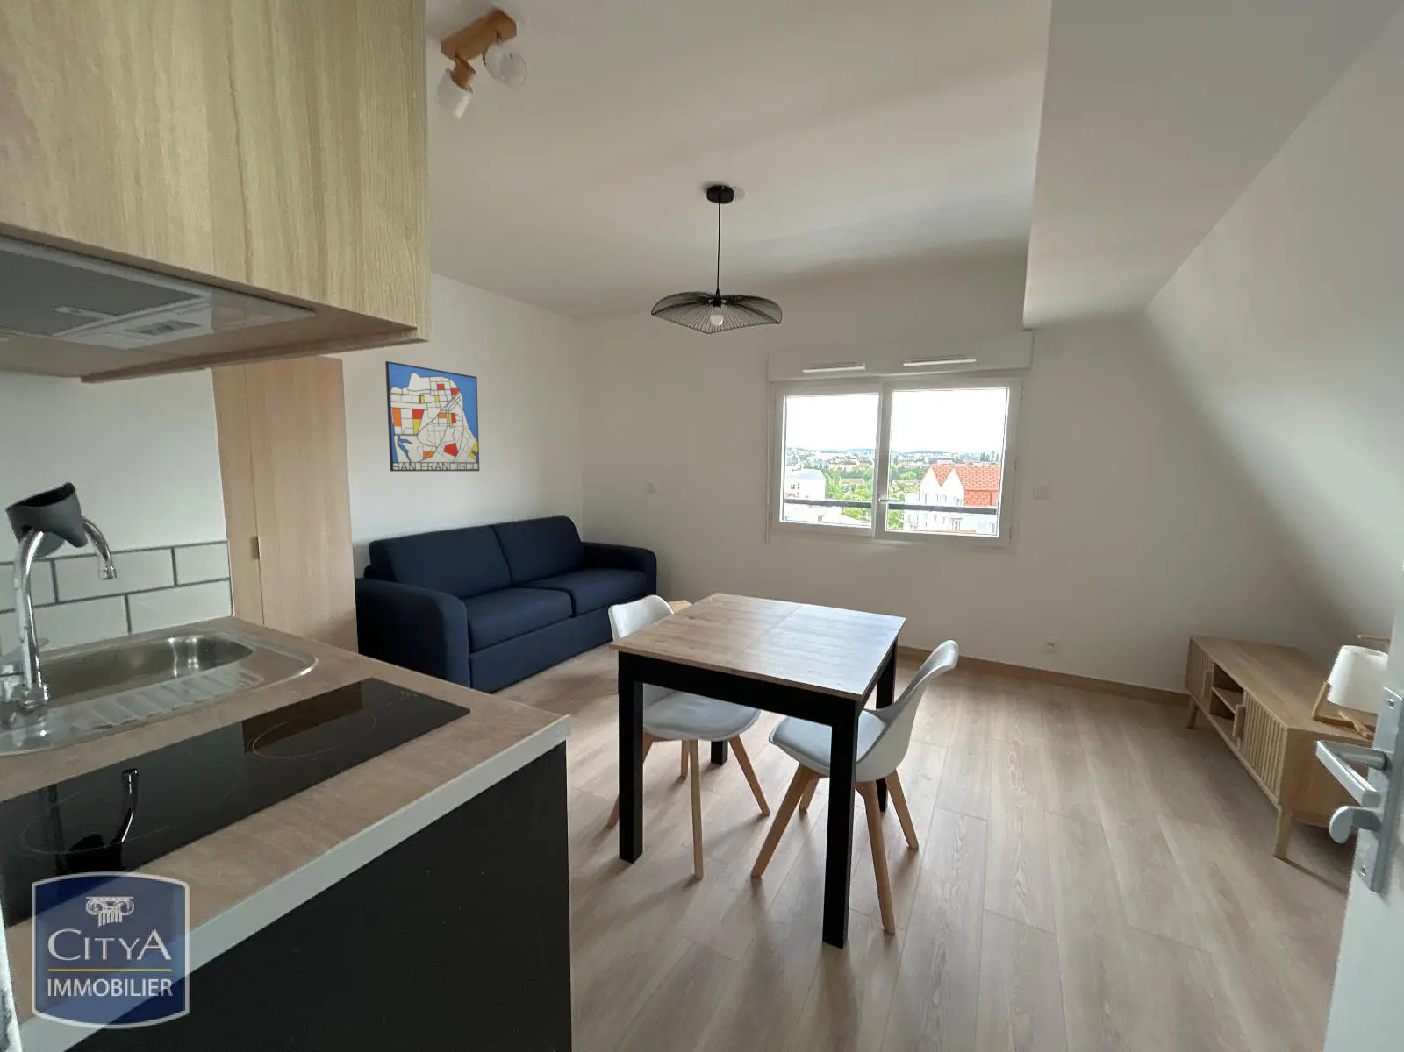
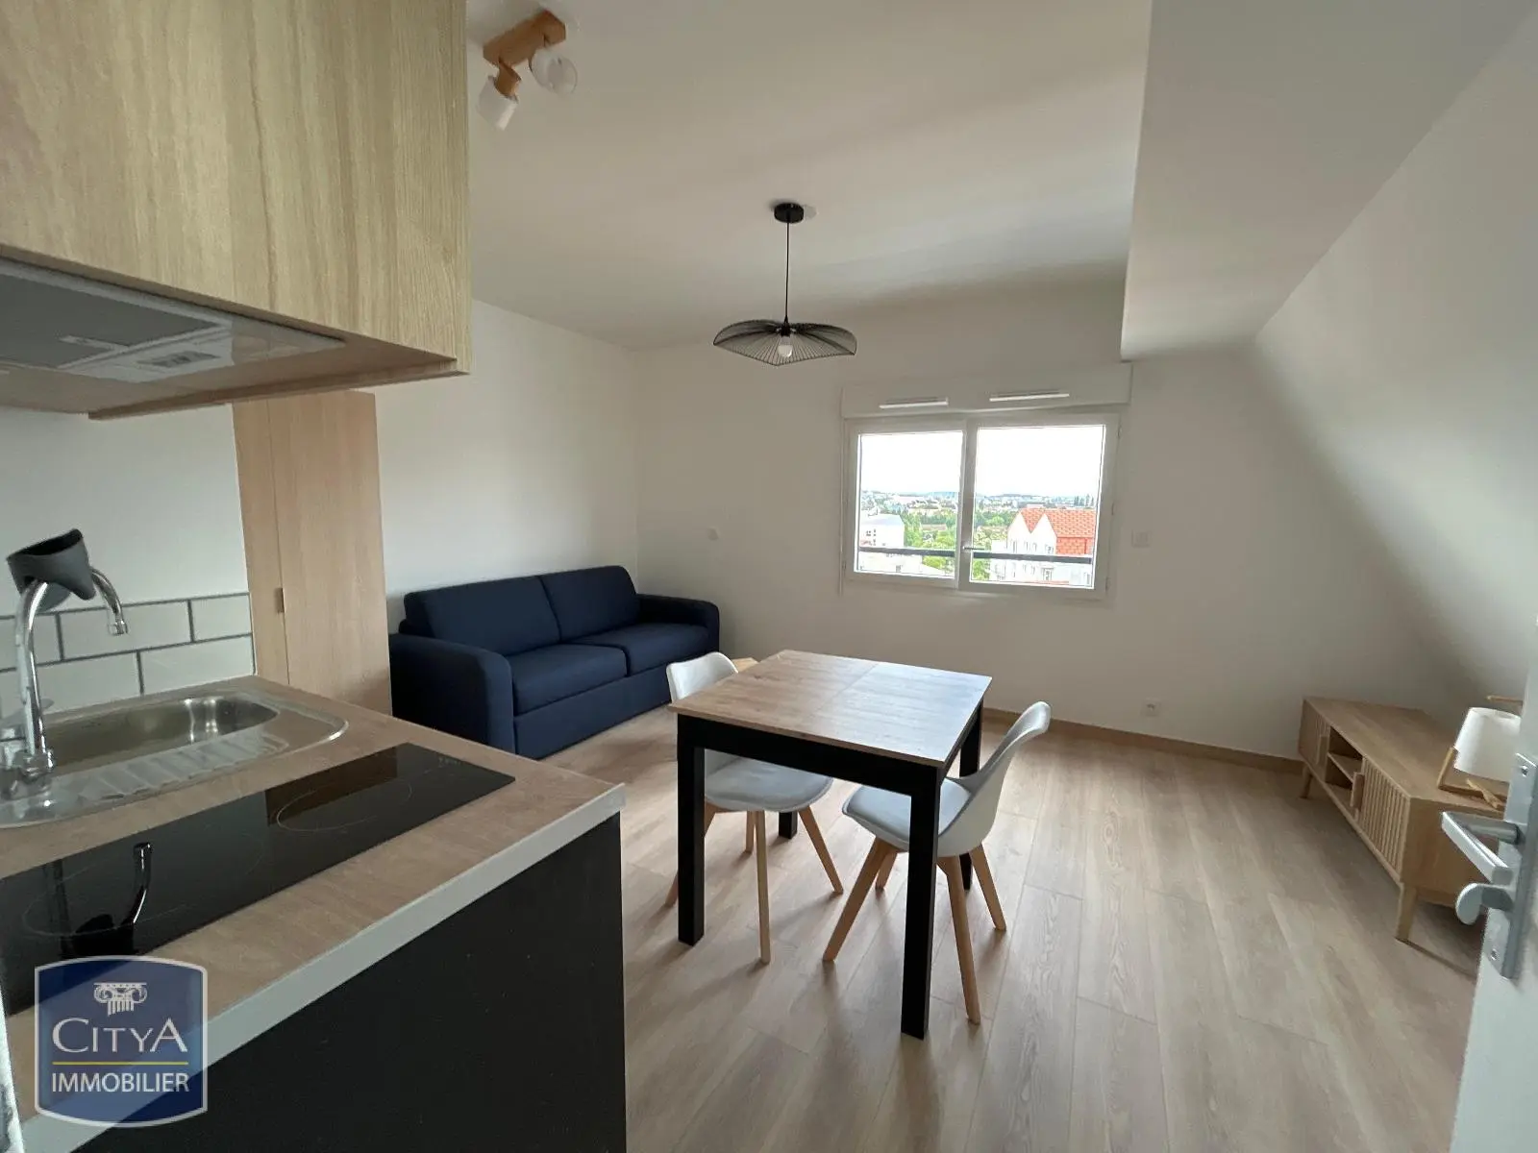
- wall art (436, 421)
